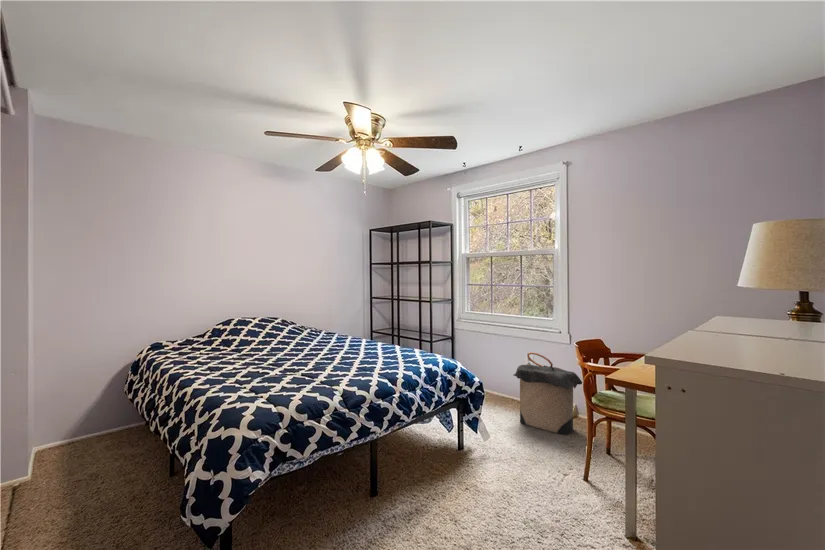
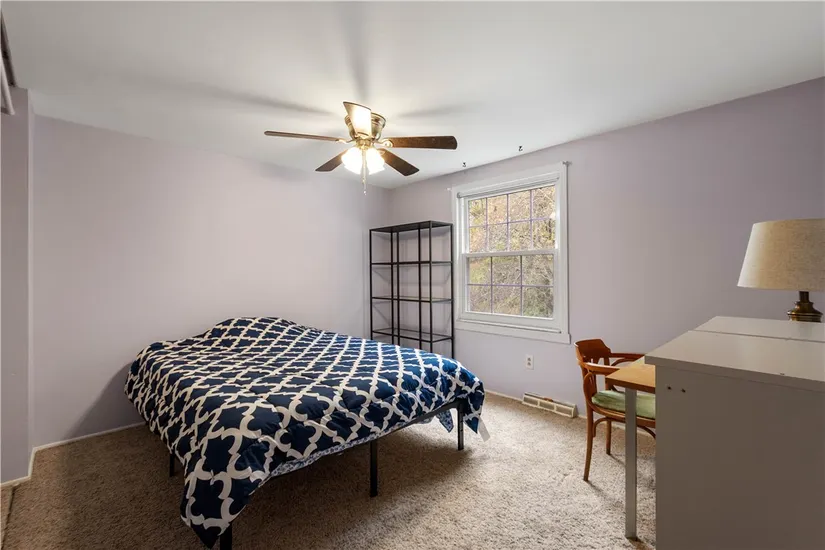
- laundry hamper (547, 388)
